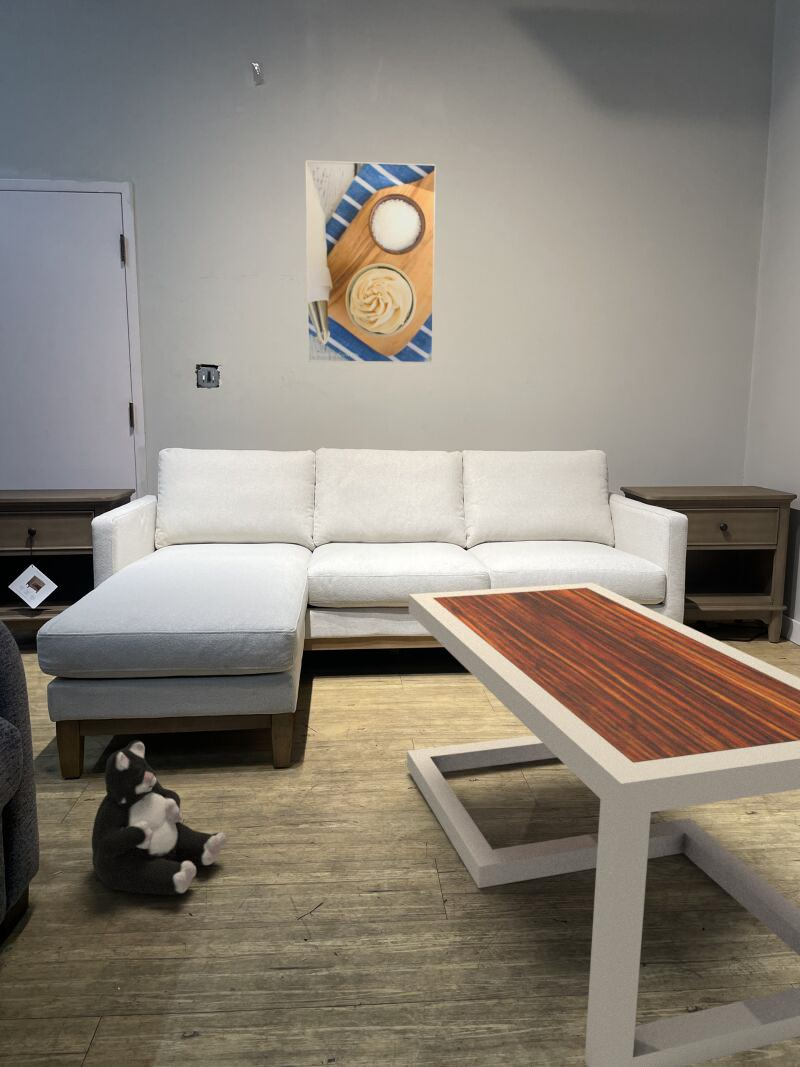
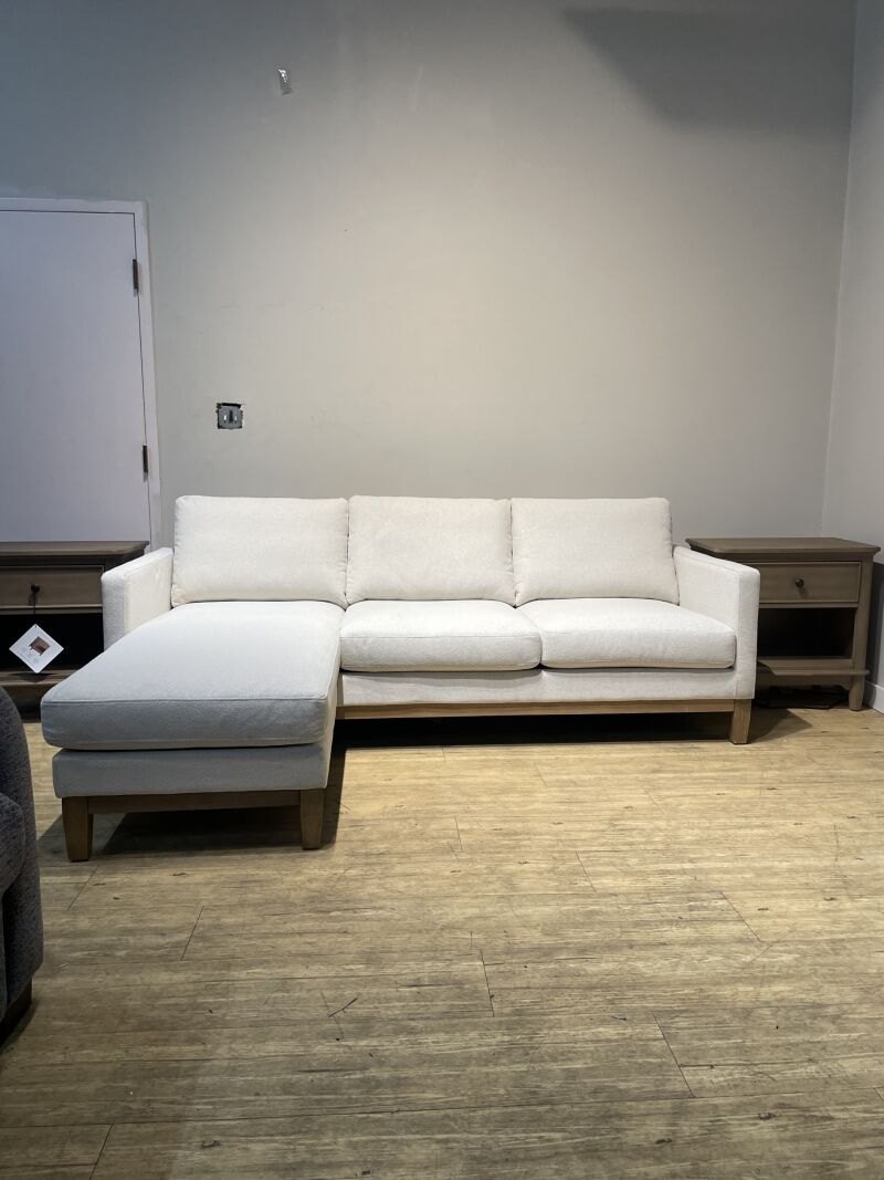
- plush toy (149, 812)
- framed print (370, 265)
- coffee table (595, 757)
